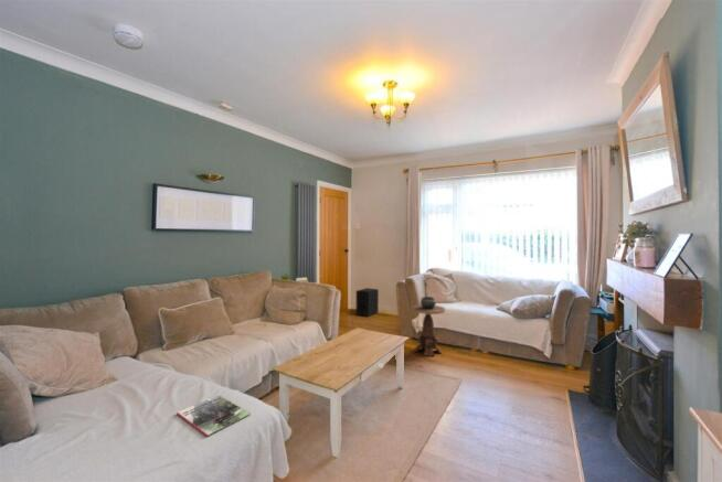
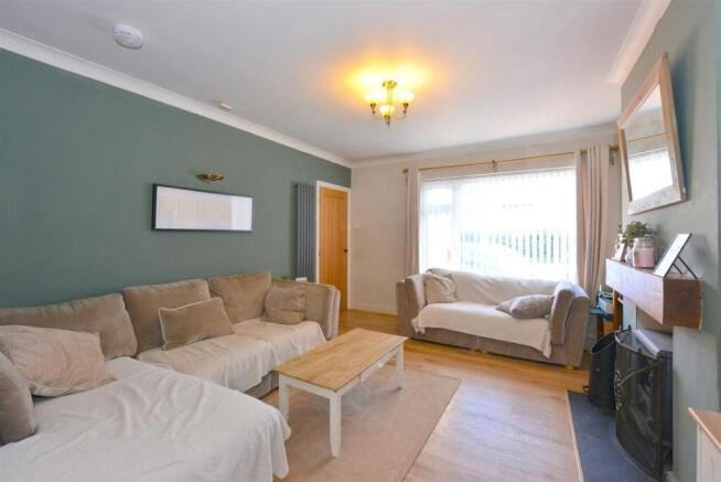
- magazine (213, 413)
- side table (427, 324)
- speaker (367, 301)
